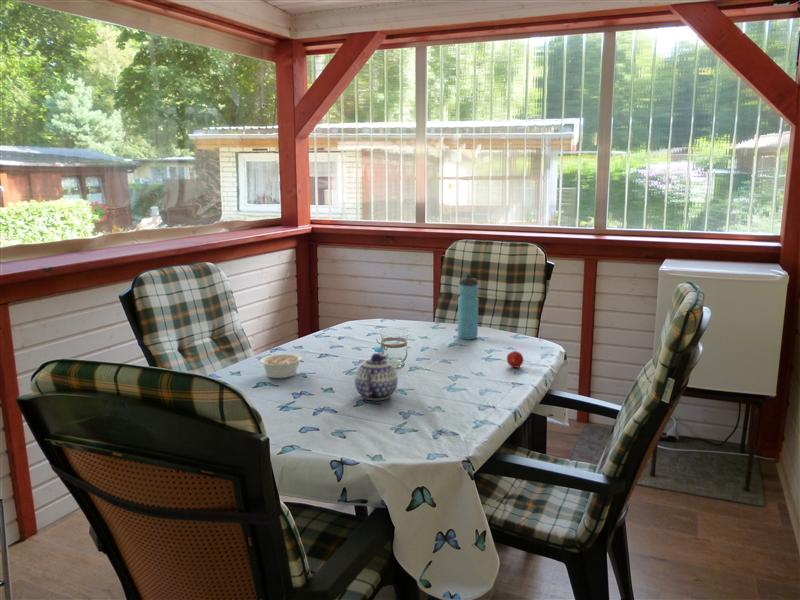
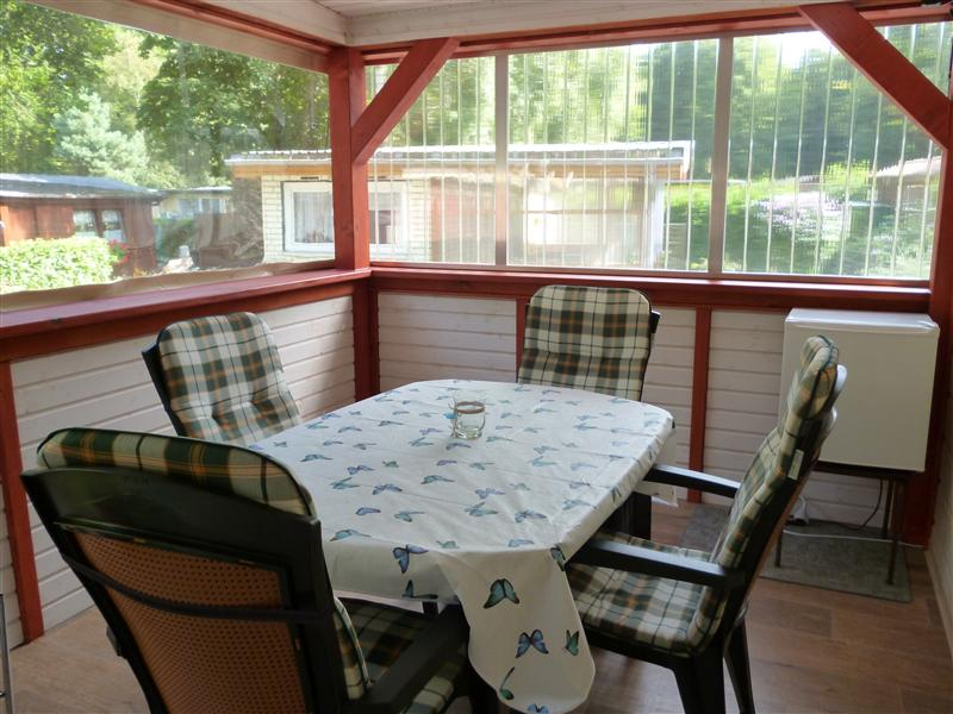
- legume (282, 364)
- teapot (376, 374)
- fruit (514, 359)
- water bottle (468, 306)
